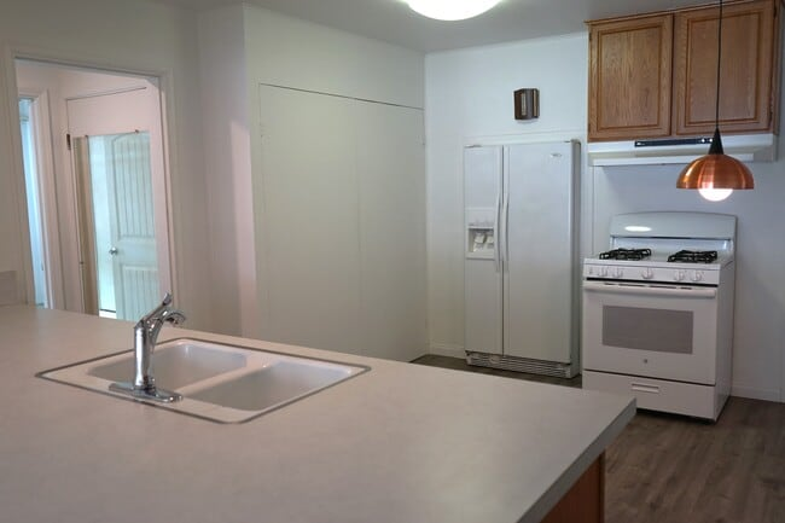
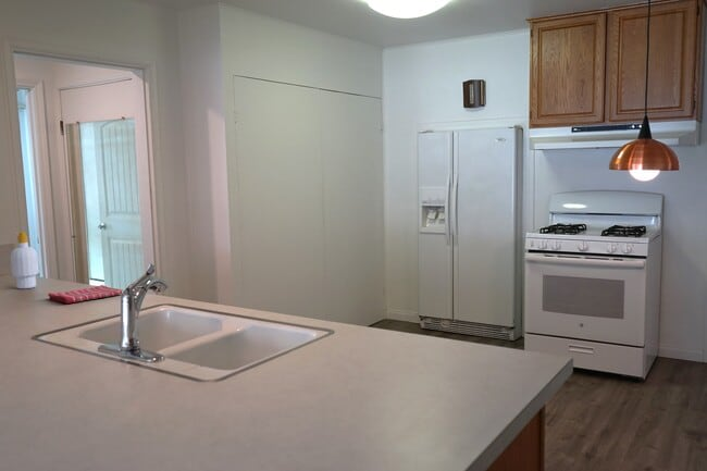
+ dish towel (86, 294)
+ soap bottle (24, 259)
